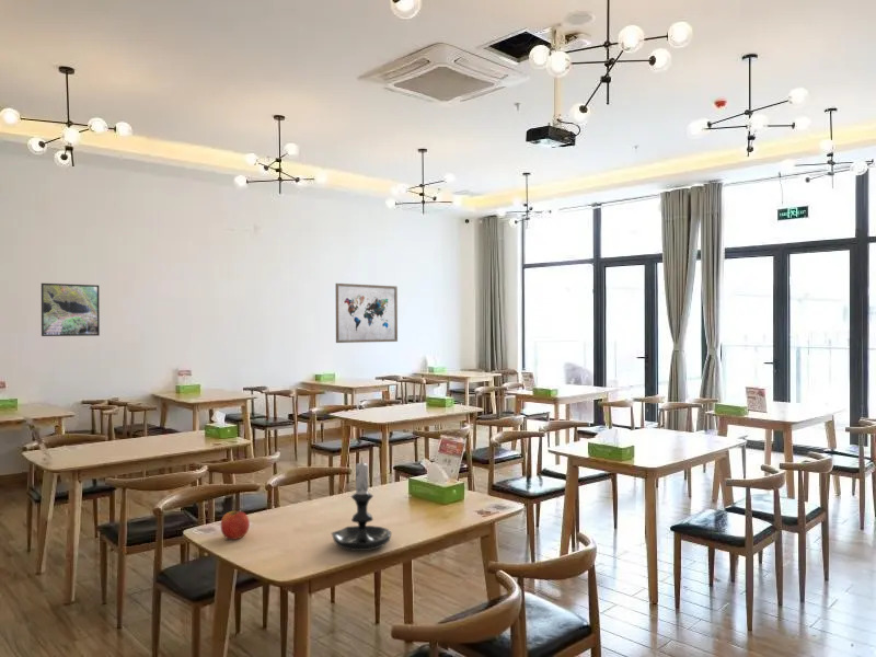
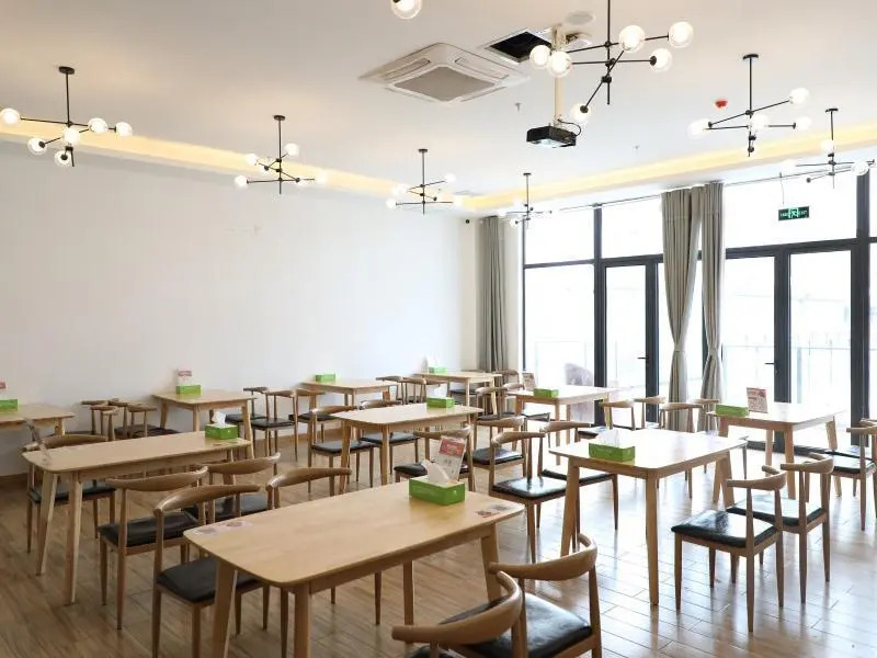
- apple (234, 522)
- candle holder (360, 500)
- wall art (367, 313)
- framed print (70, 310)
